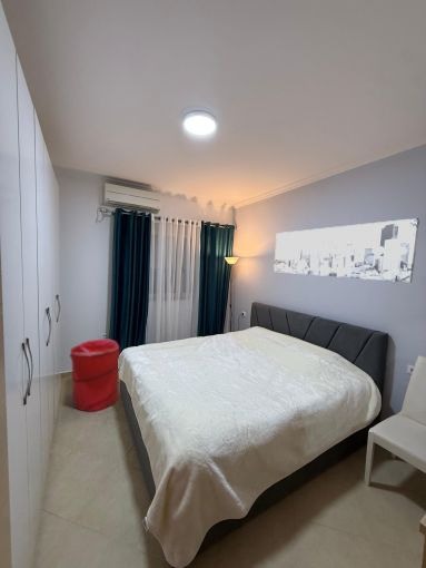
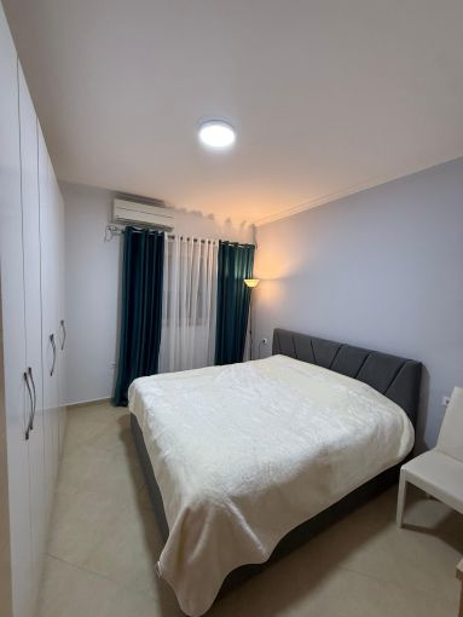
- laundry hamper (96, 372)
- wall art (328, 252)
